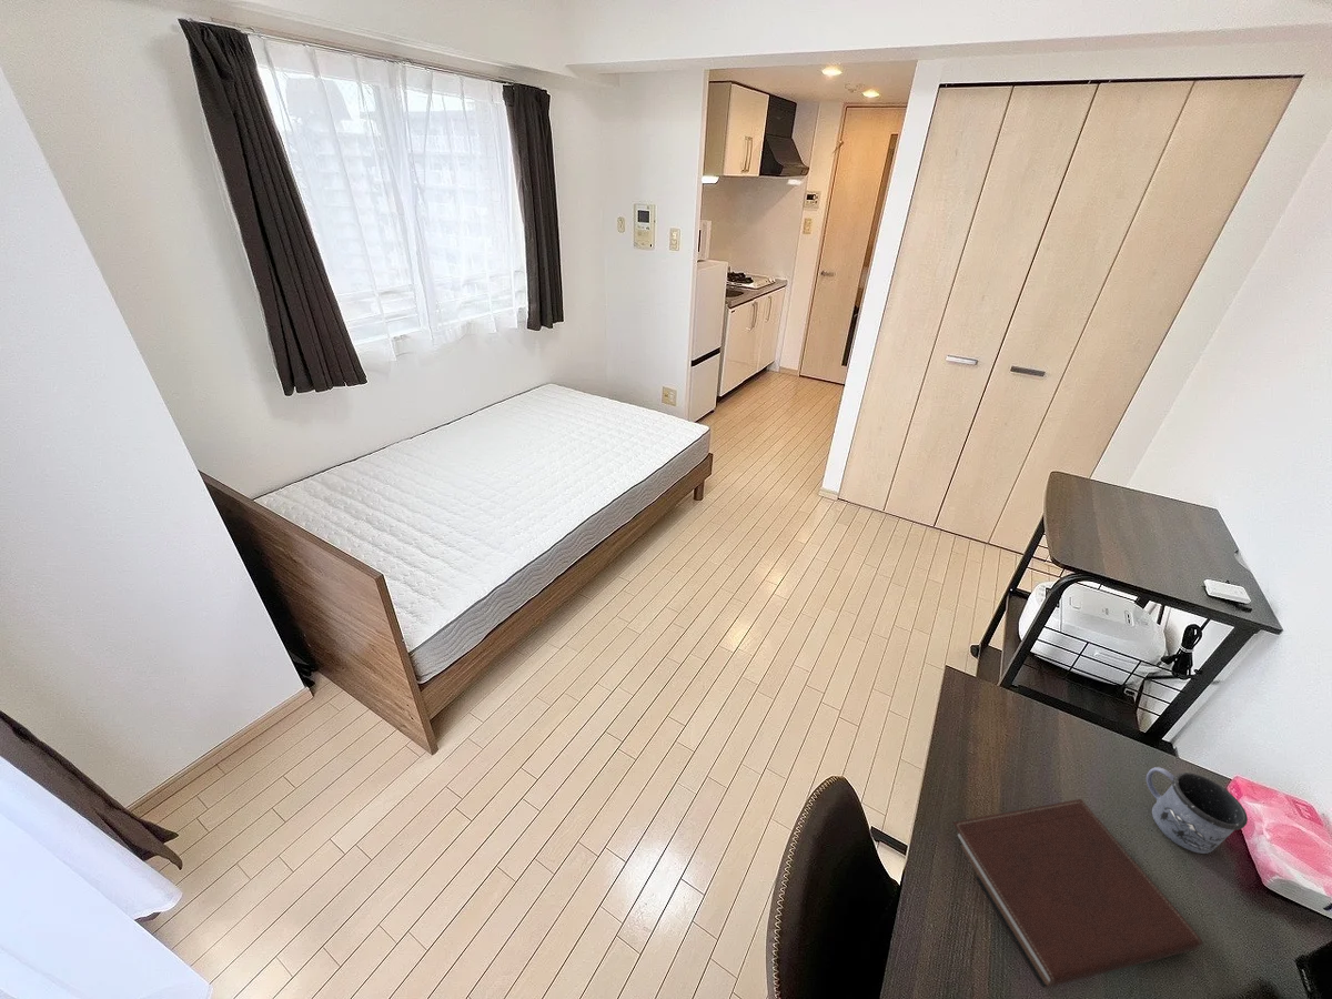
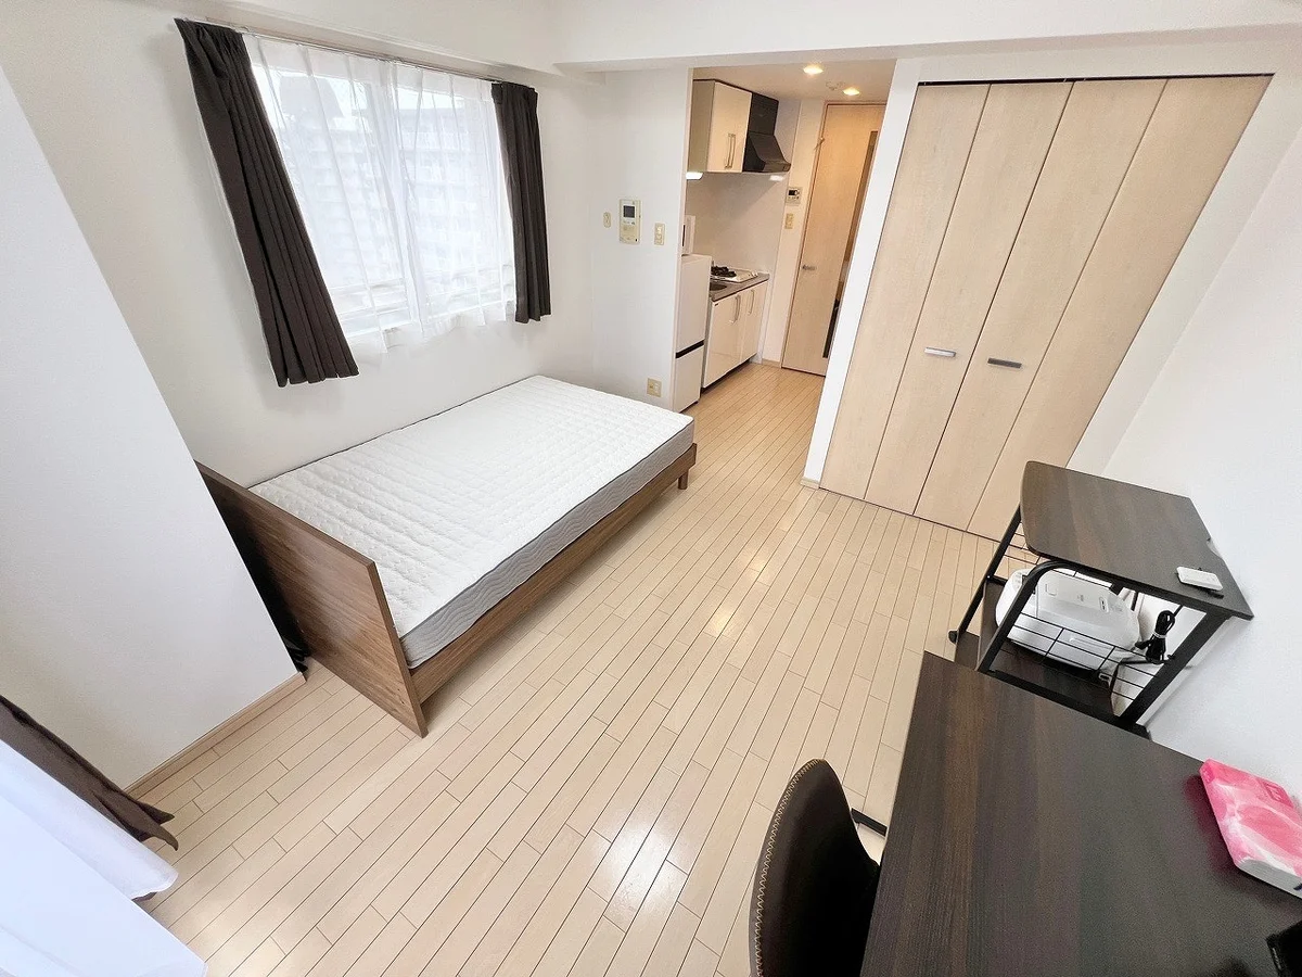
- mug (1184, 806)
- notebook (1063, 882)
